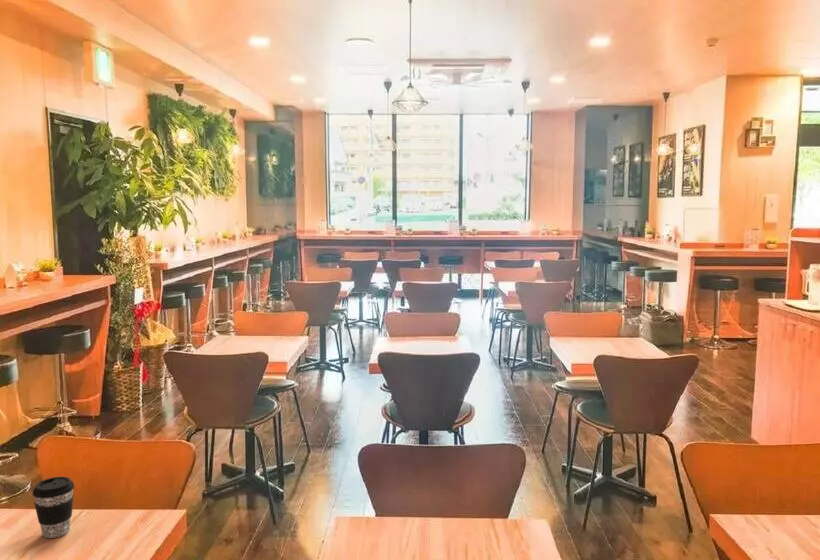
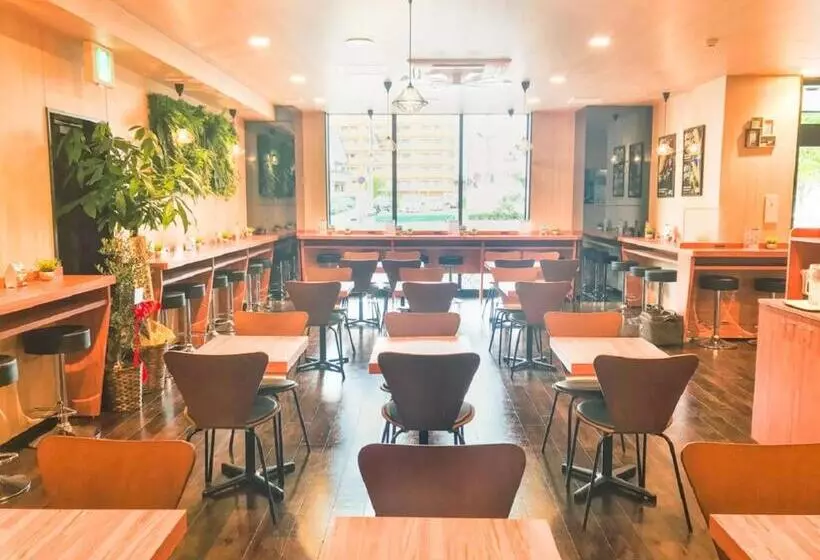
- coffee cup (54, 507)
